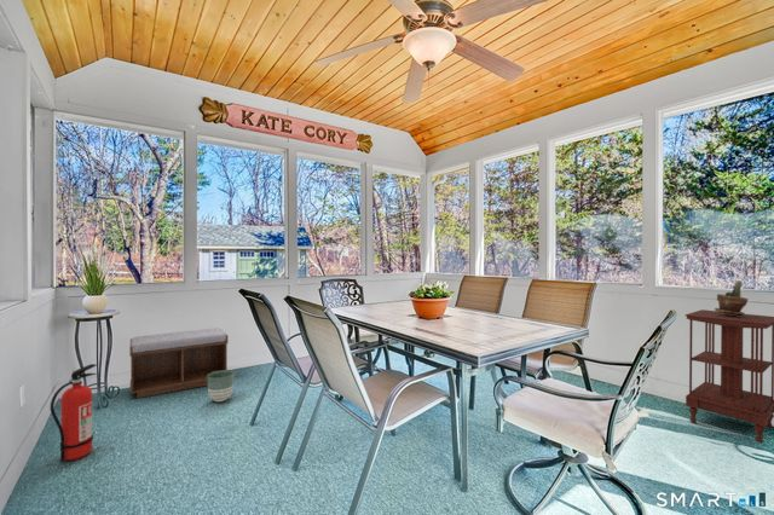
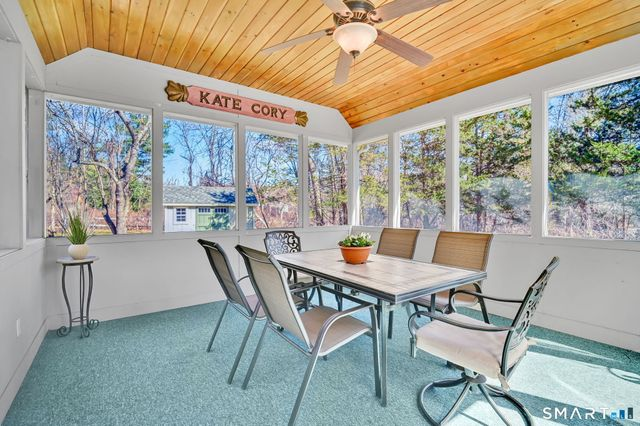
- side table (730, 370)
- planter (220, 387)
- potted plant (730, 297)
- bench (180, 359)
- fire extinguisher (74, 413)
